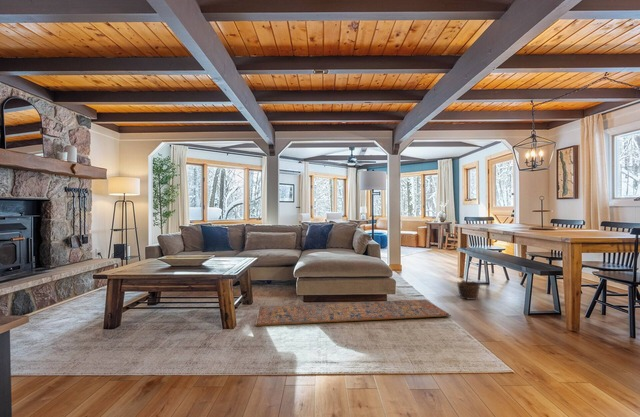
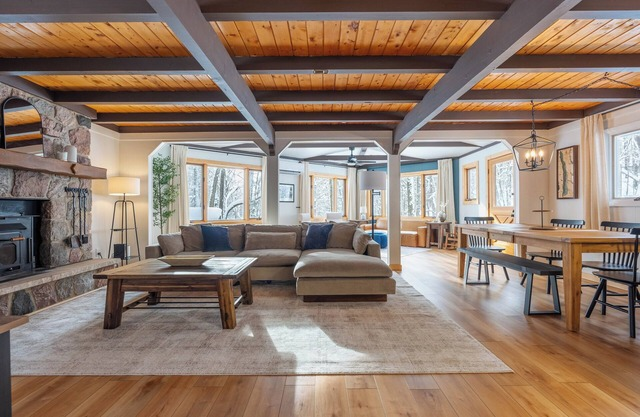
- rug (350, 311)
- clay pot (468, 286)
